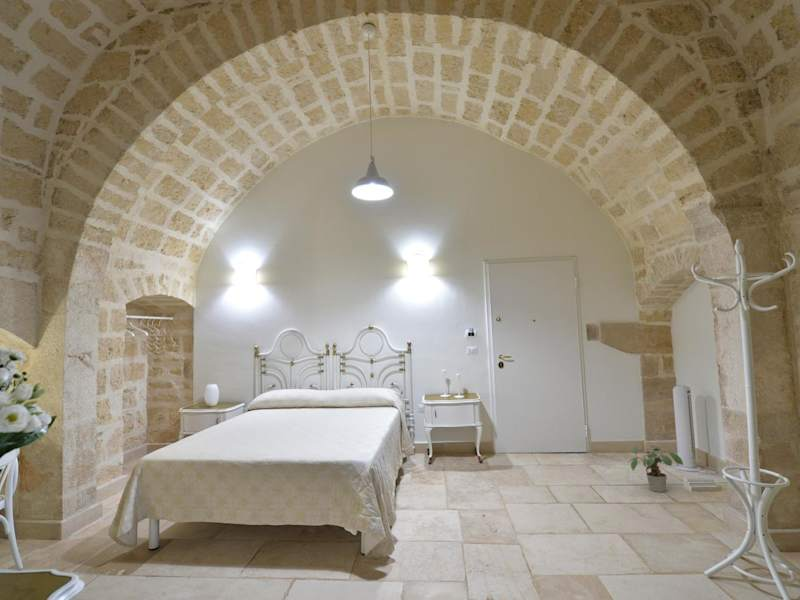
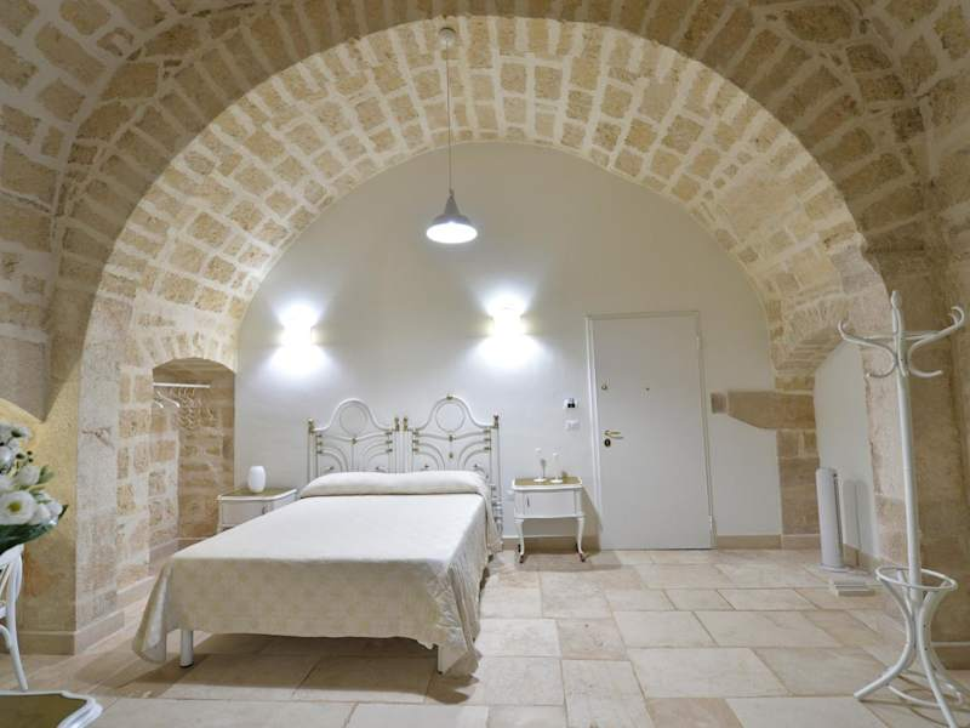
- potted plant (650, 467)
